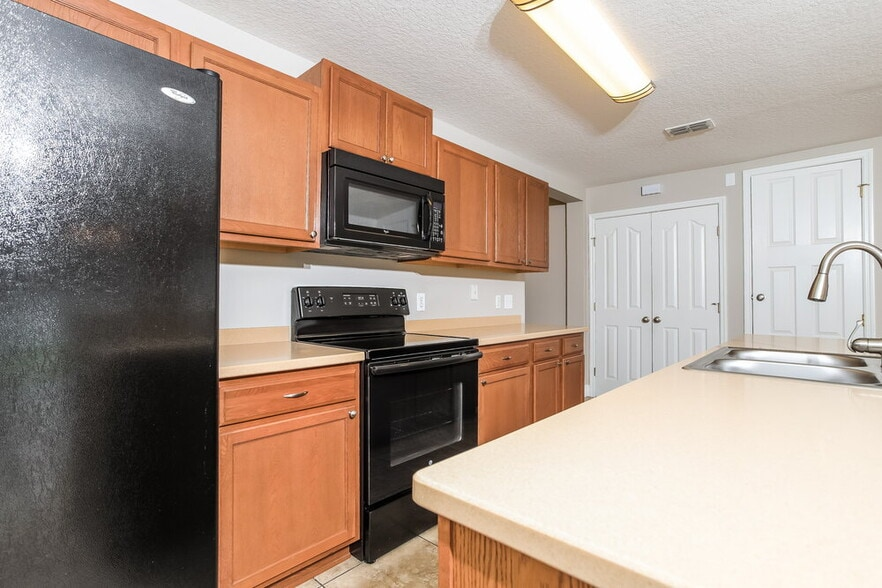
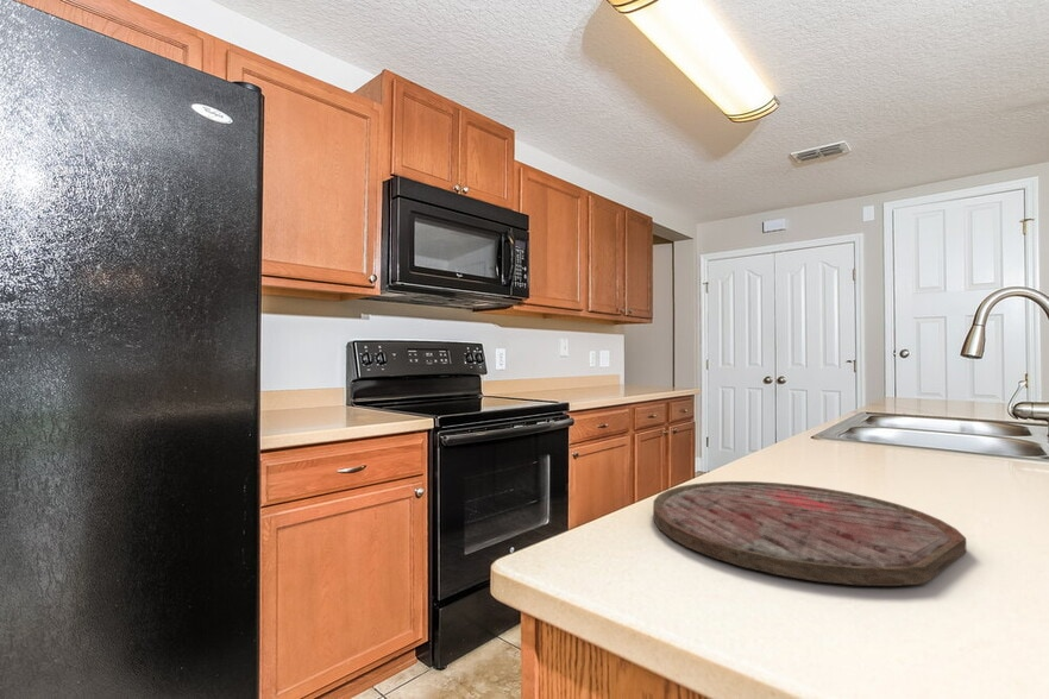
+ cutting board (791, 519)
